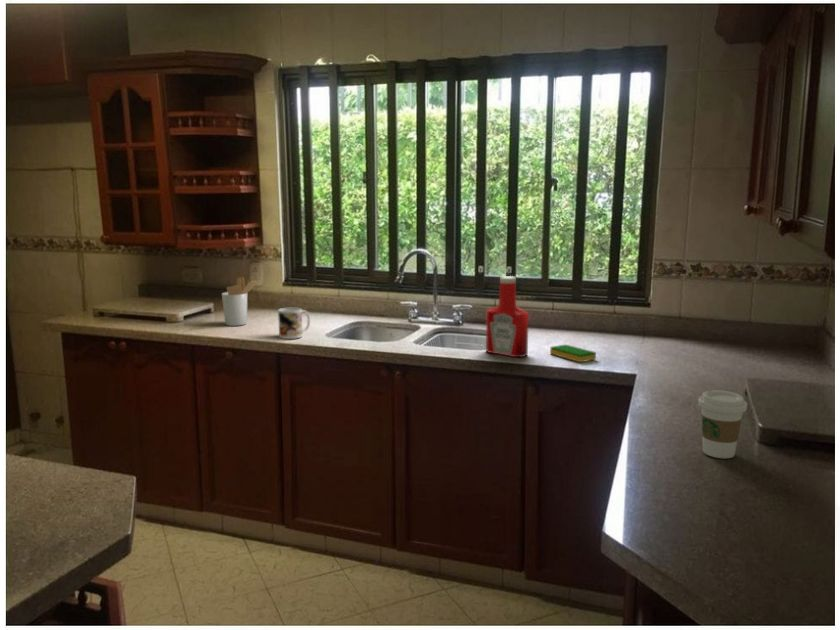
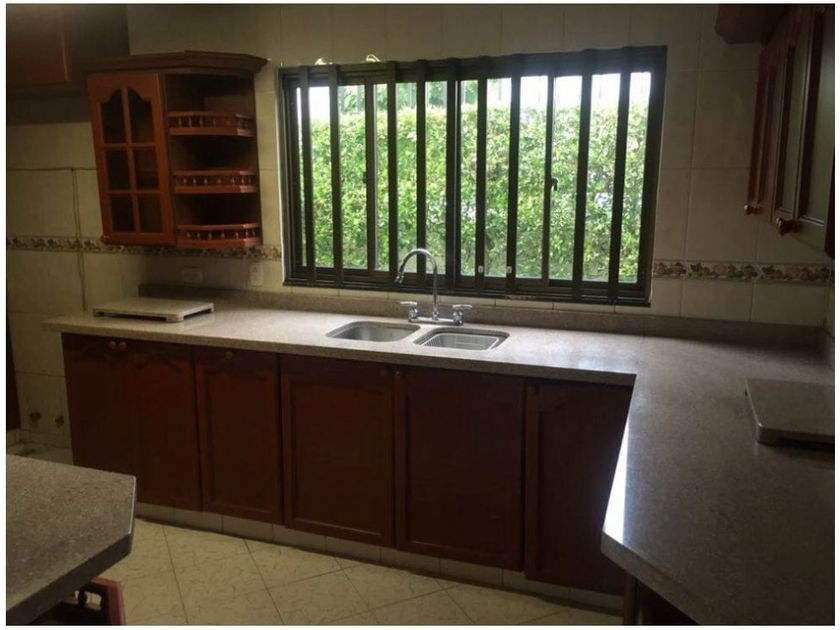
- soap bottle (507, 315)
- utensil holder (241, 301)
- coffee cup (720, 424)
- dish sponge (572, 353)
- mug (294, 322)
